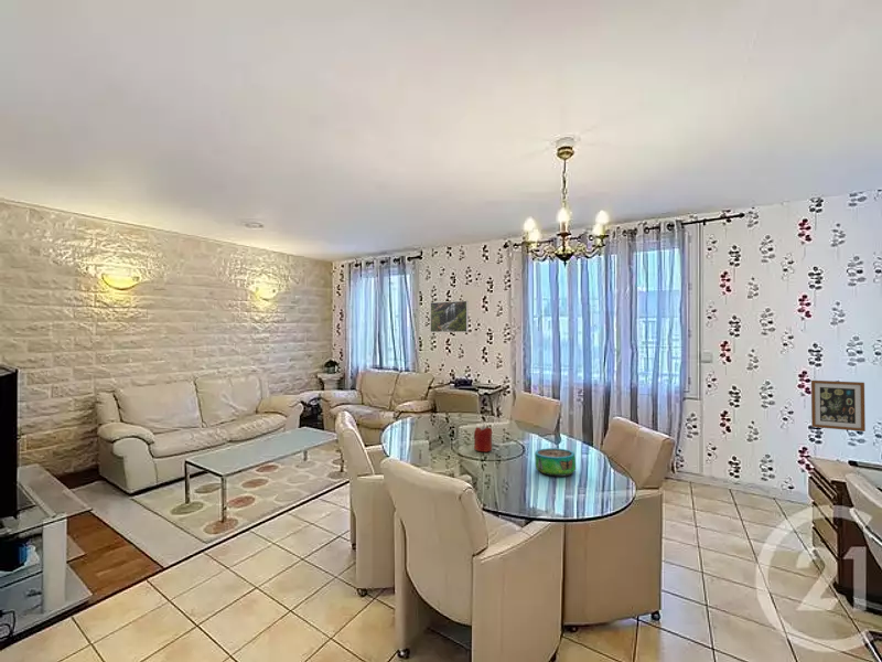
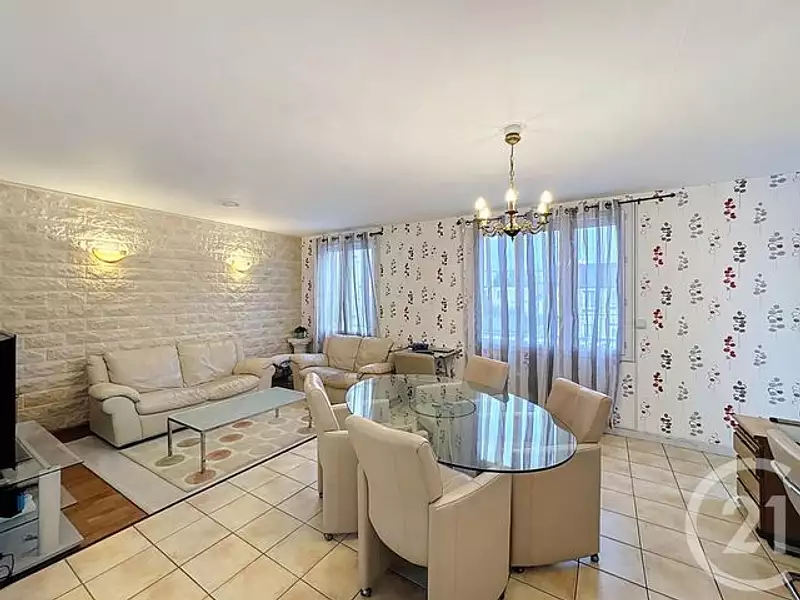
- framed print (449, 317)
- candle (483, 437)
- wall art (837, 405)
- decorative bowl (555, 461)
